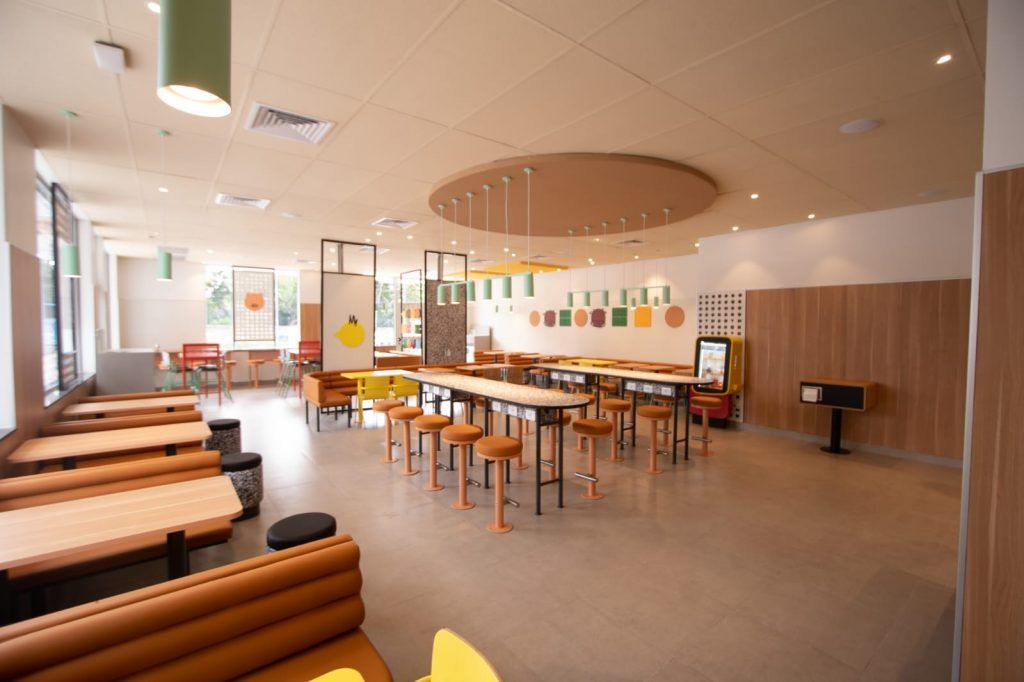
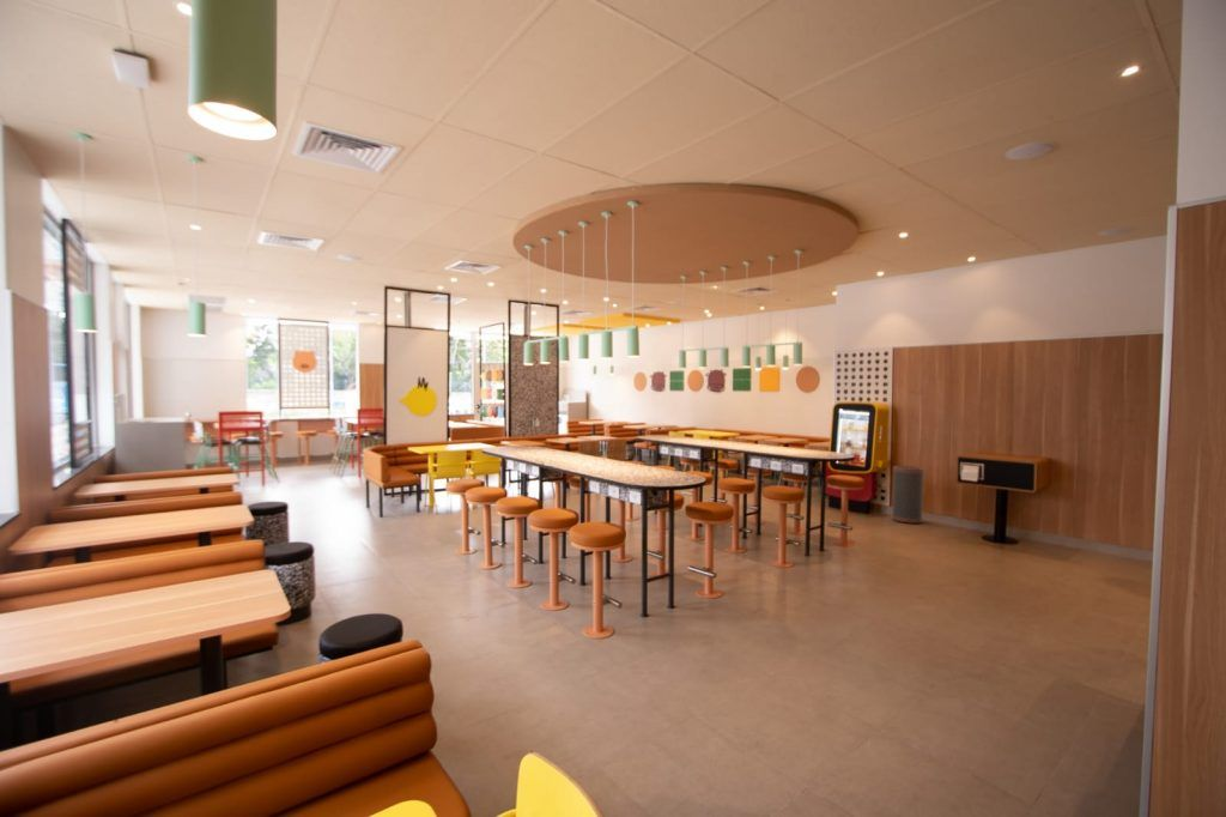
+ trash can (908, 494)
